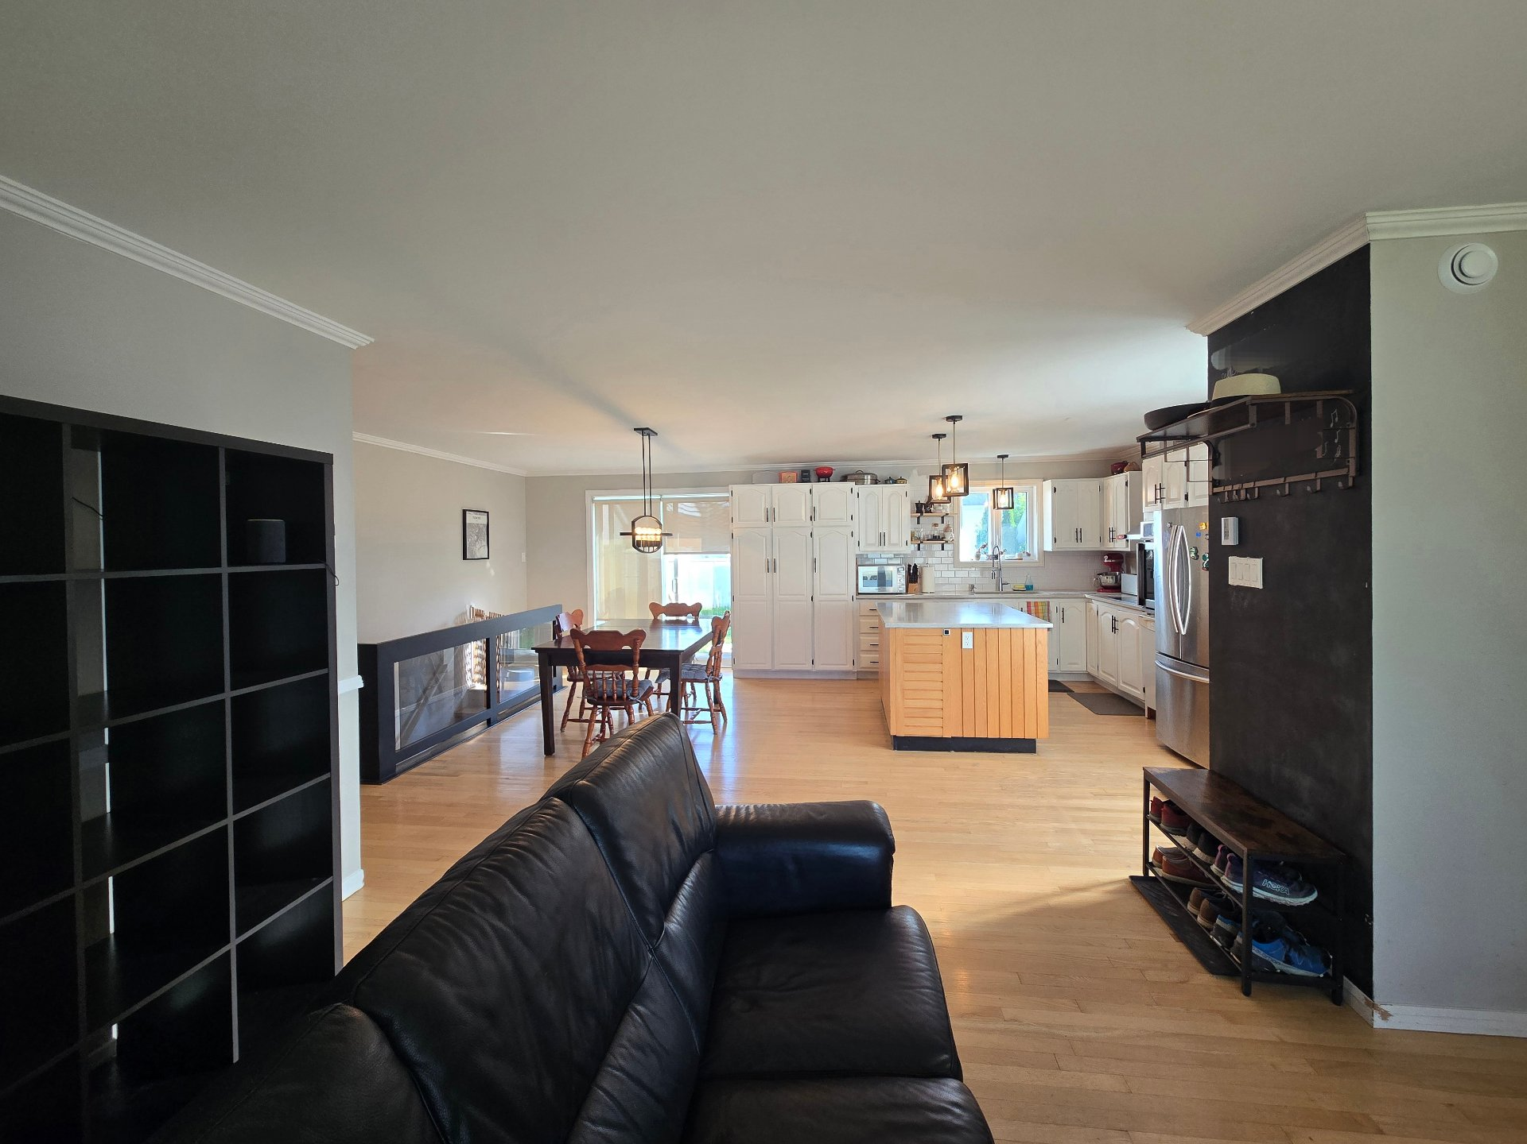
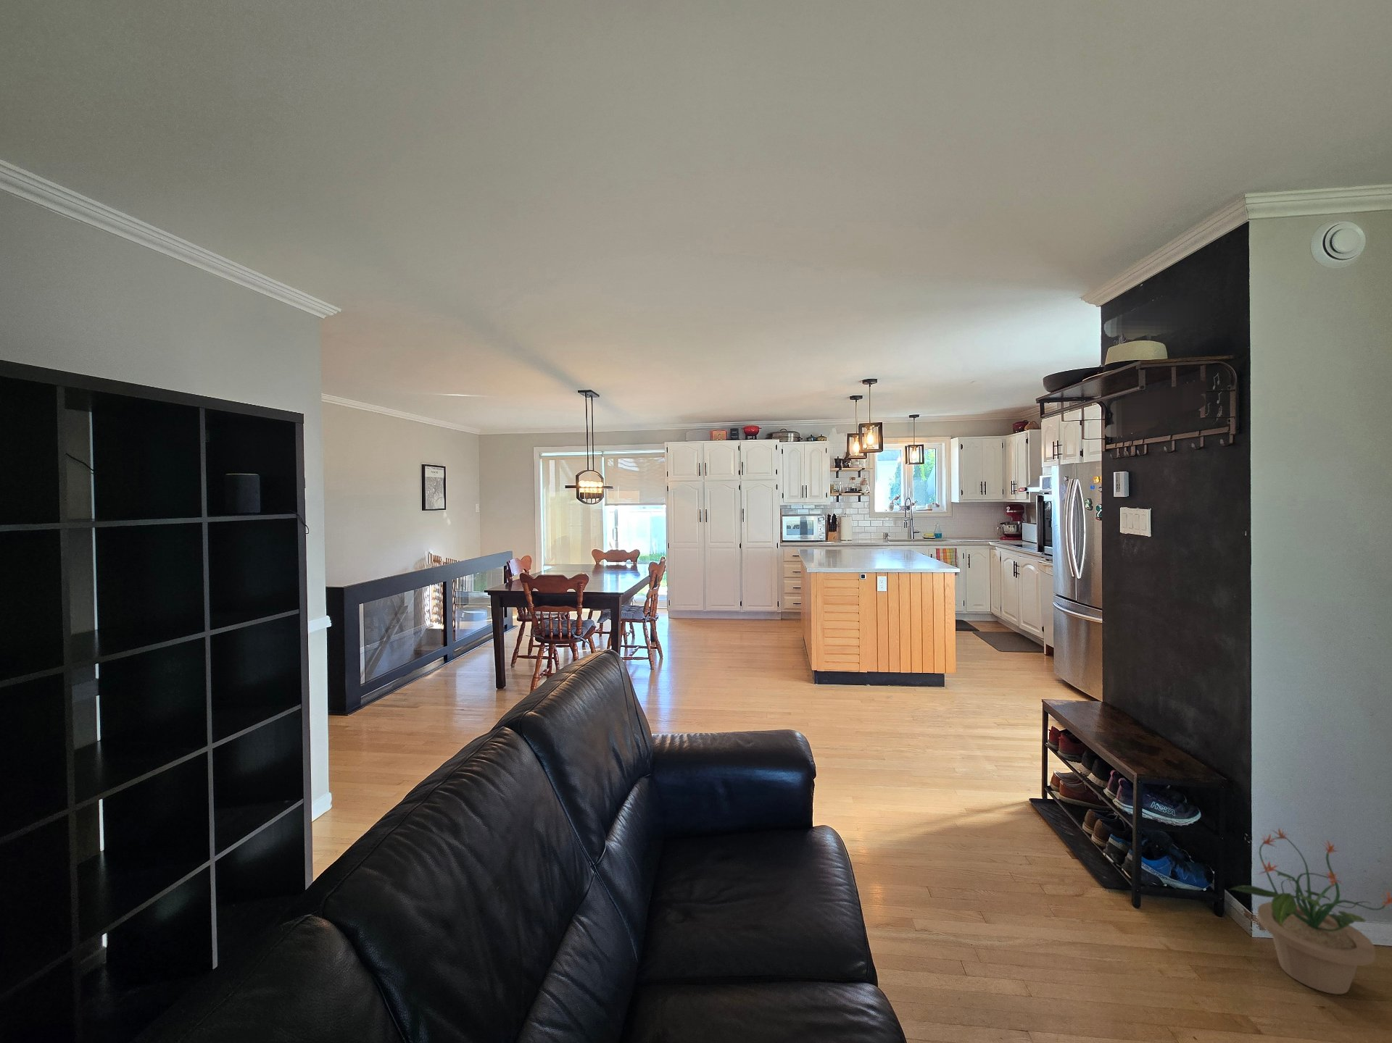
+ potted plant (1305, 906)
